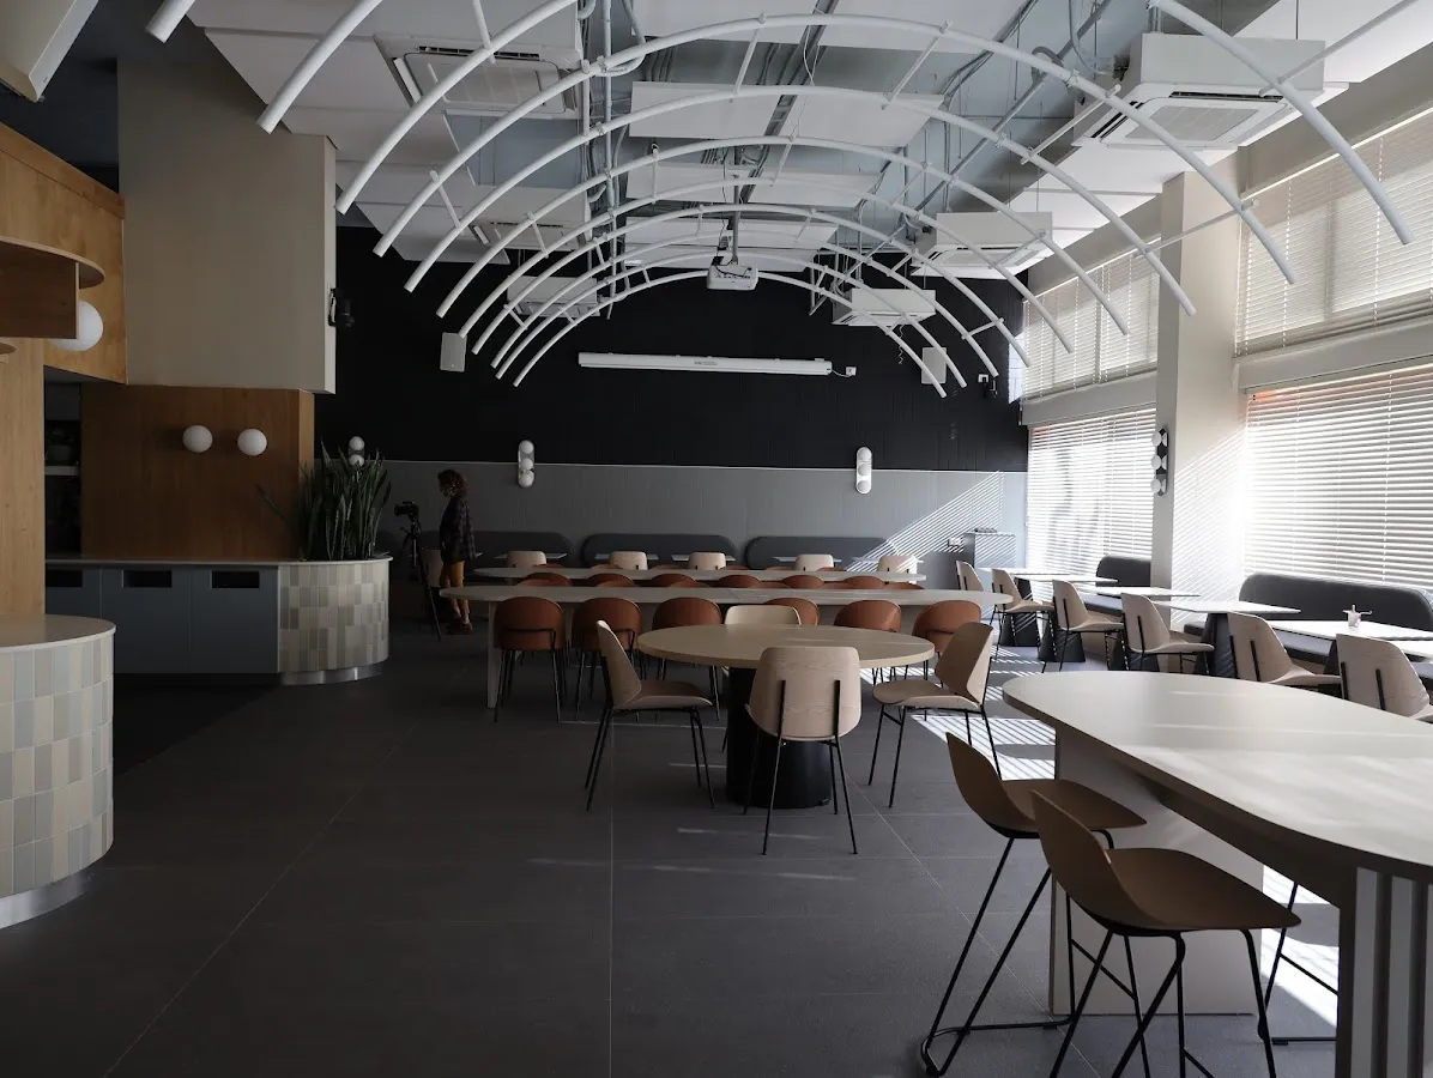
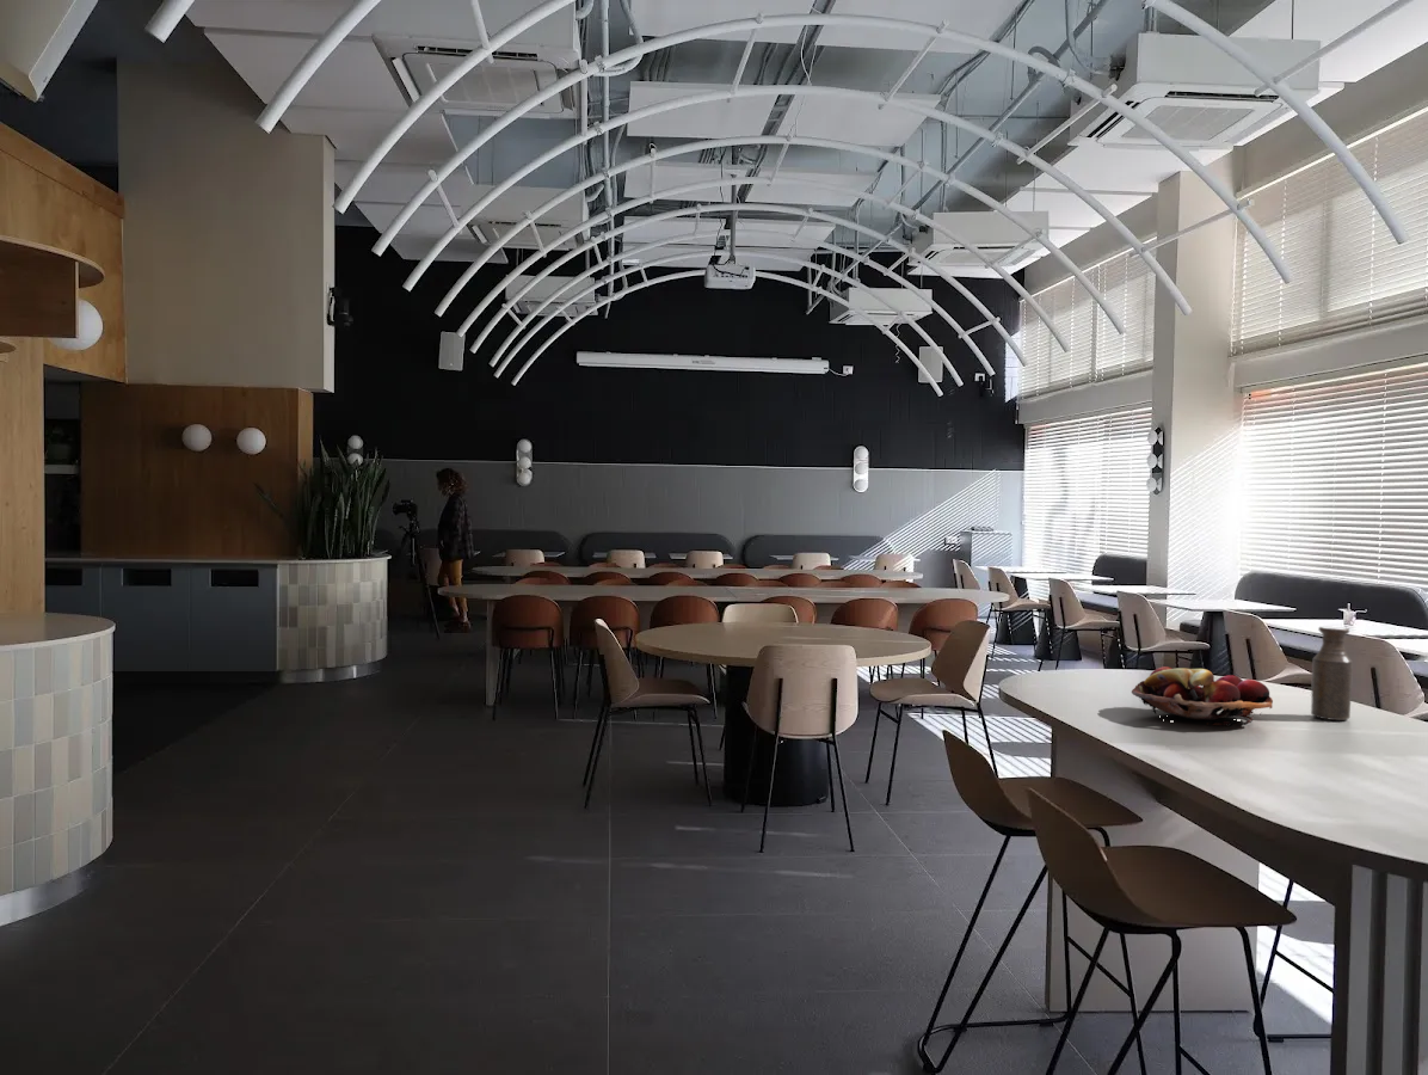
+ bottle (1331, 671)
+ fruit basket (1201, 693)
